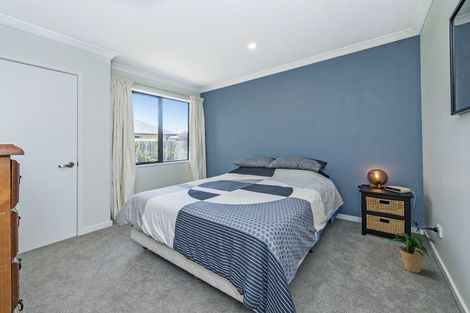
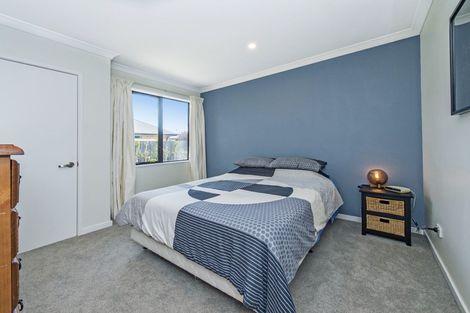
- potted plant (412, 252)
